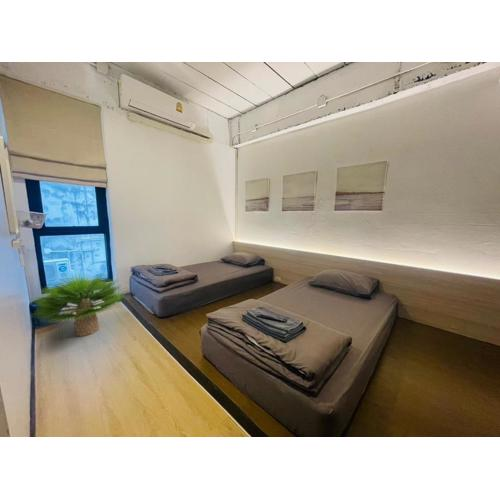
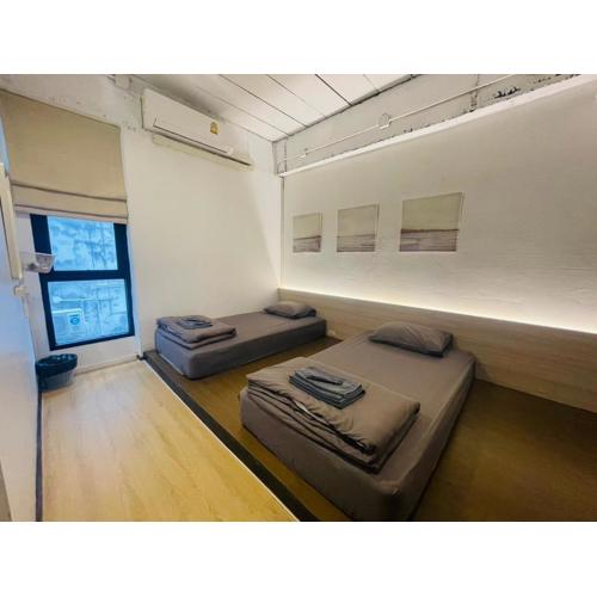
- potted plant (83, 303)
